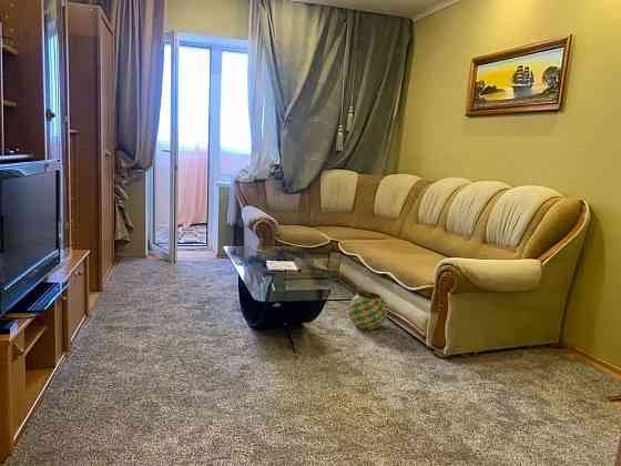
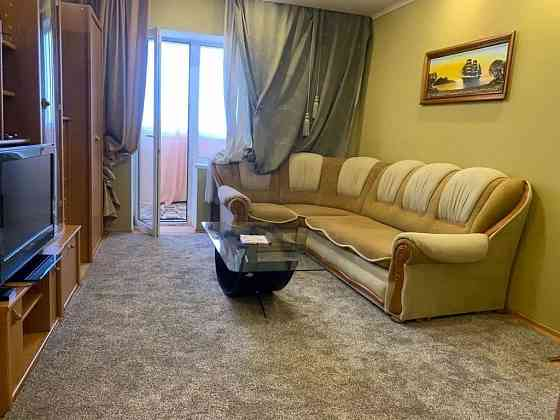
- decorative ball (367, 310)
